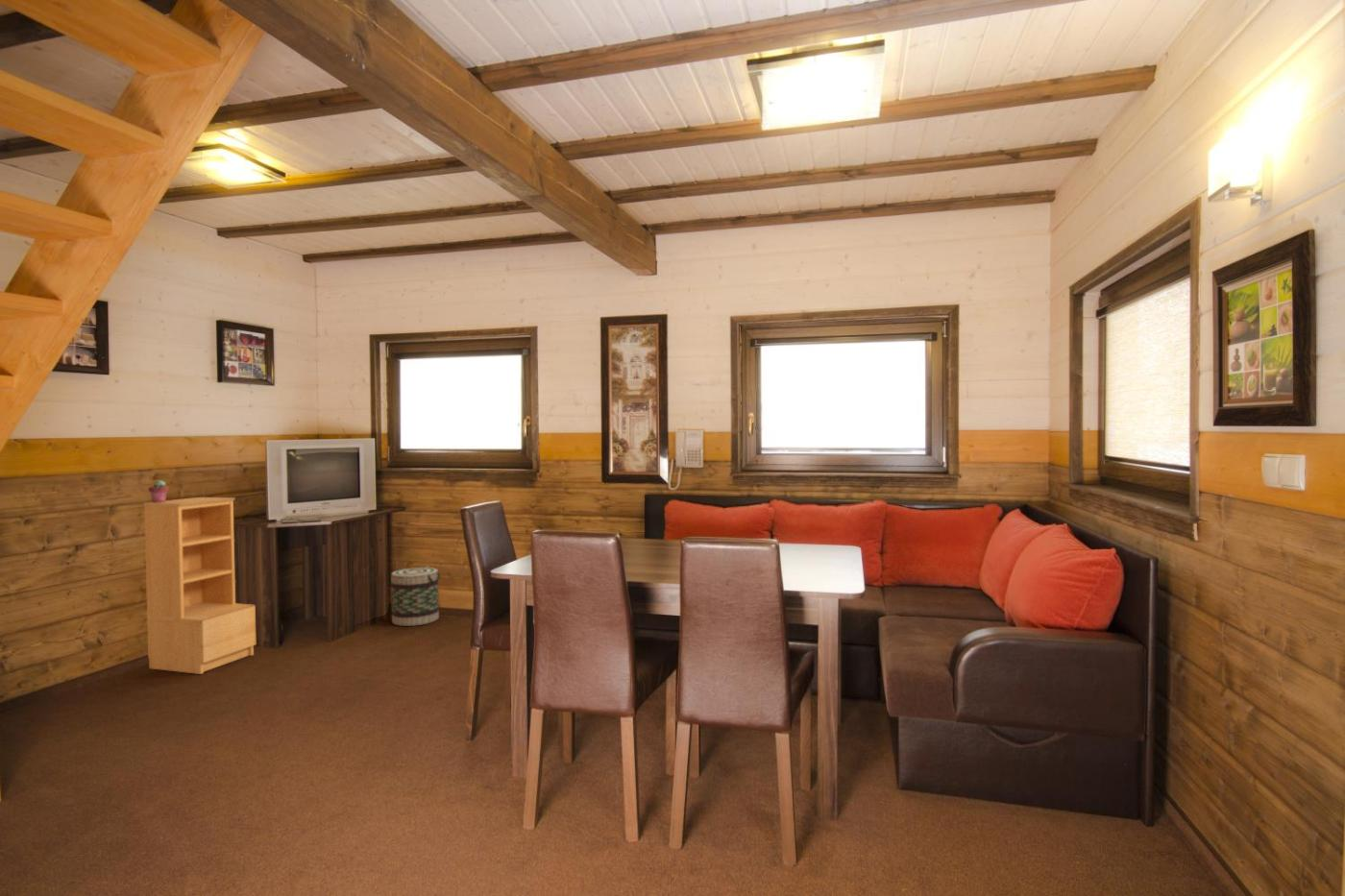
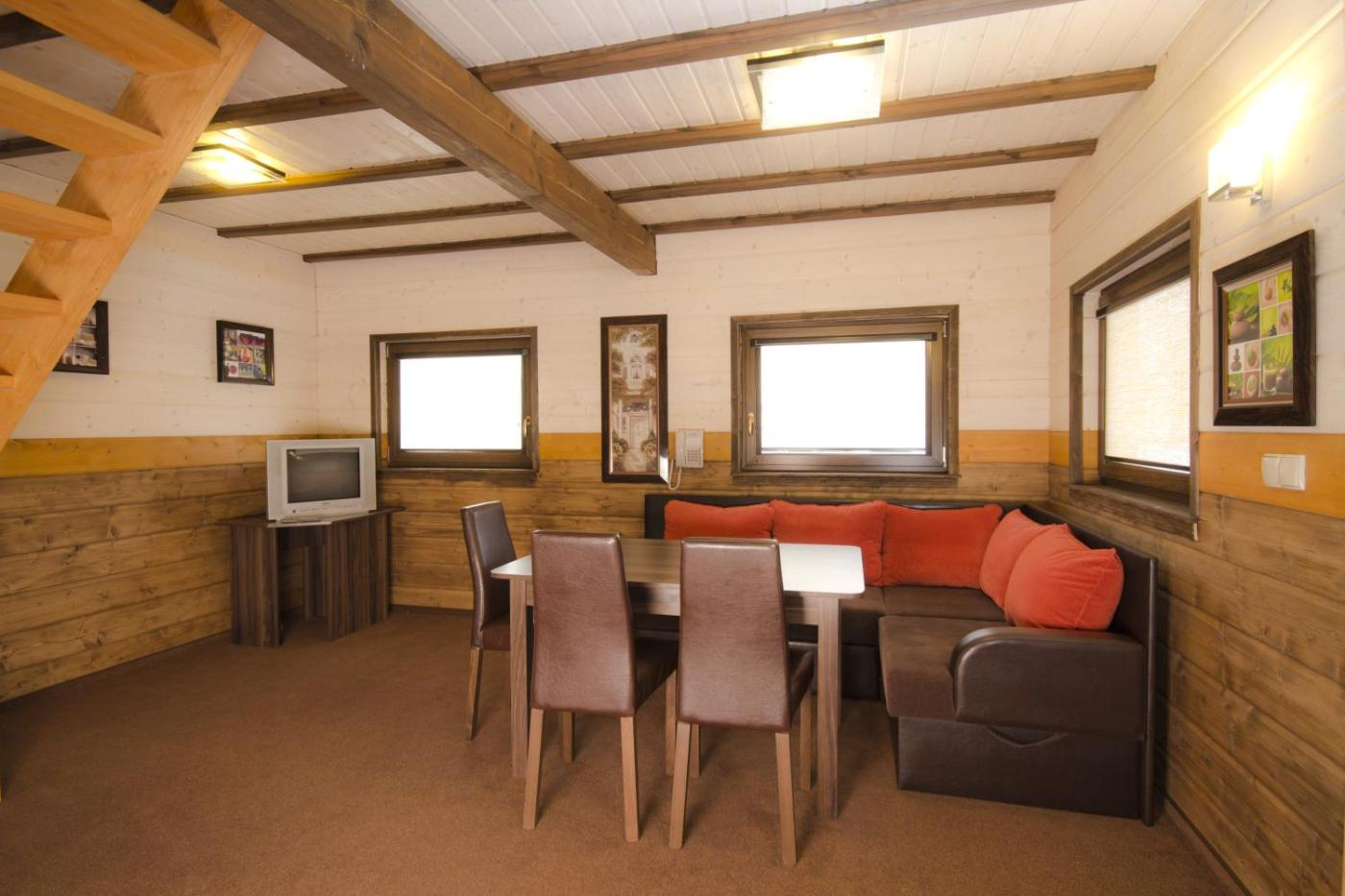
- bookshelf (202, 581)
- potted succulent (159, 491)
- basket (416, 593)
